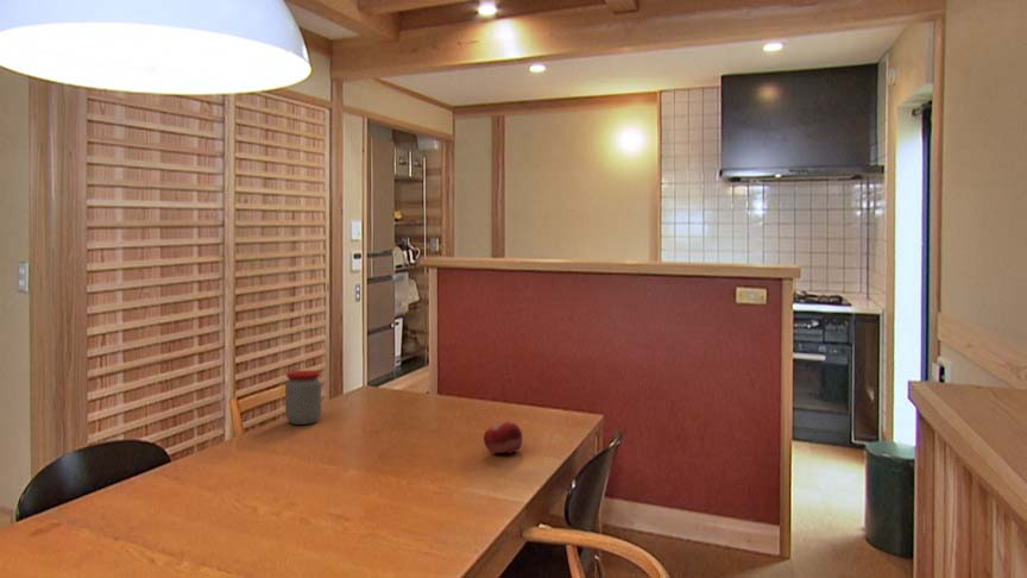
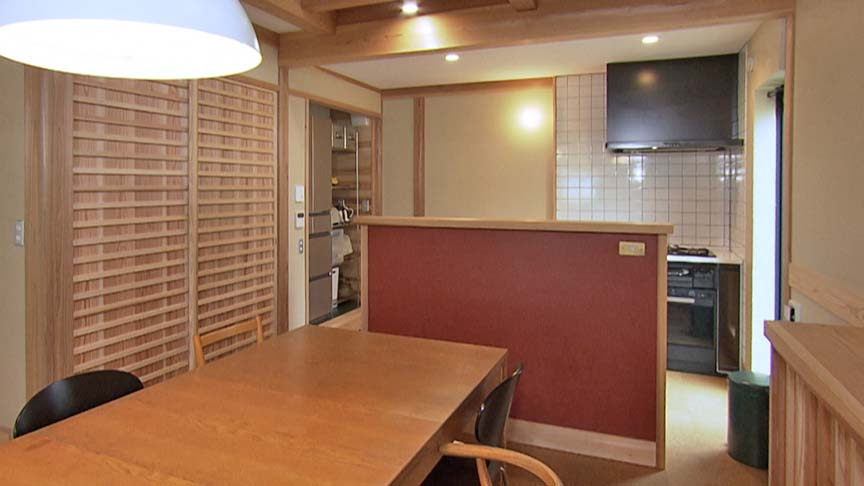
- fruit (503, 436)
- jar (303, 396)
